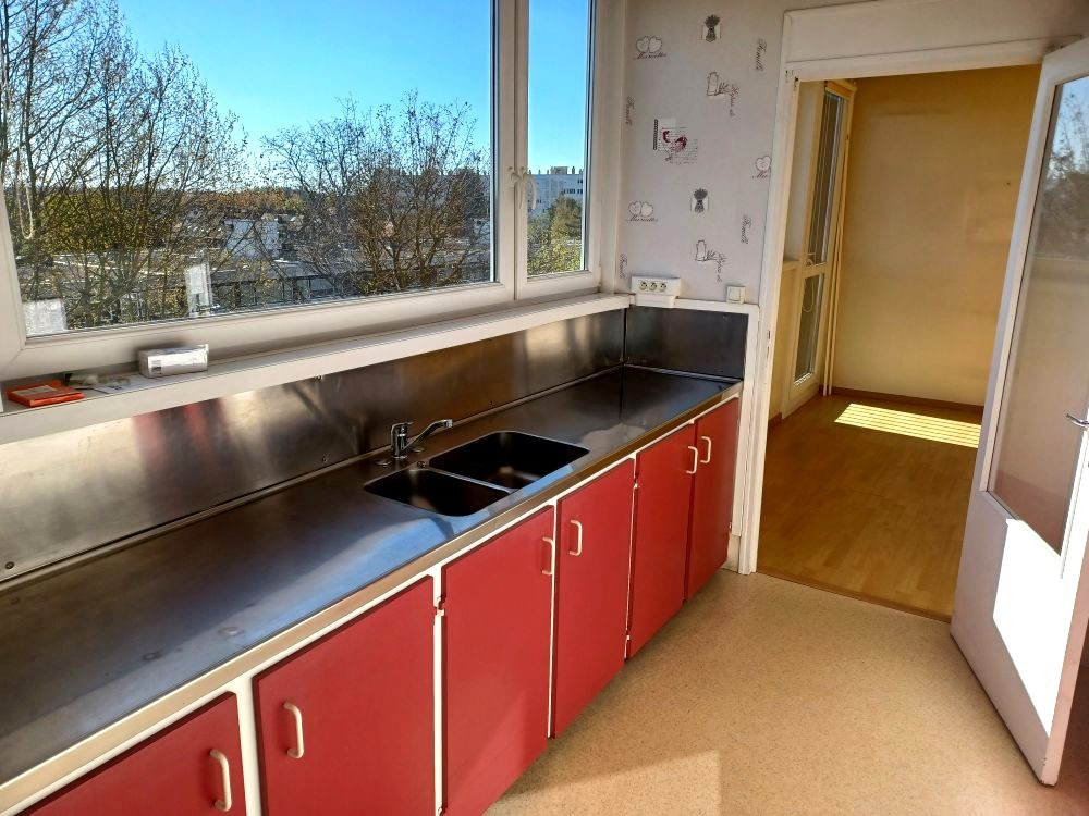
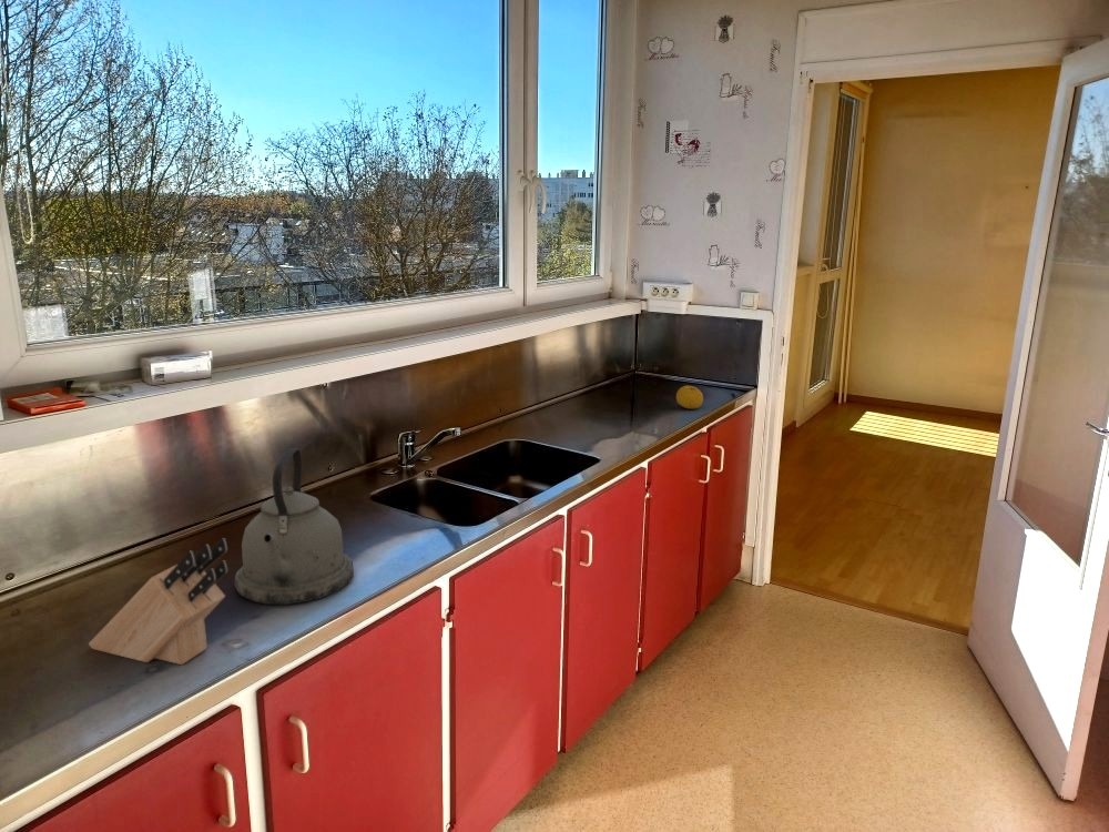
+ knife block (162, 593)
+ fruit (690, 396)
+ kettle (293, 521)
